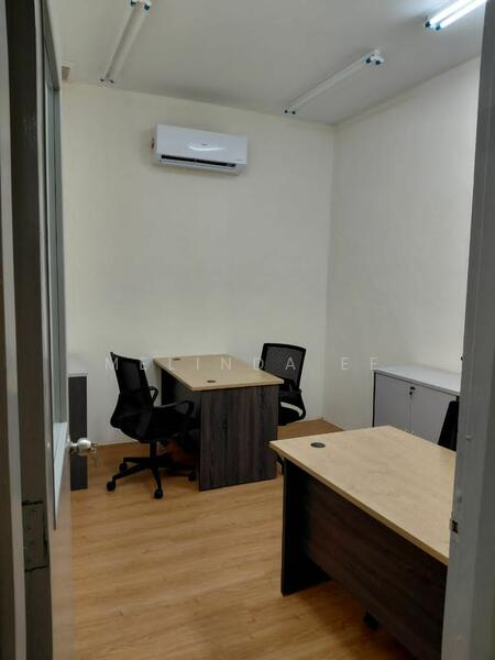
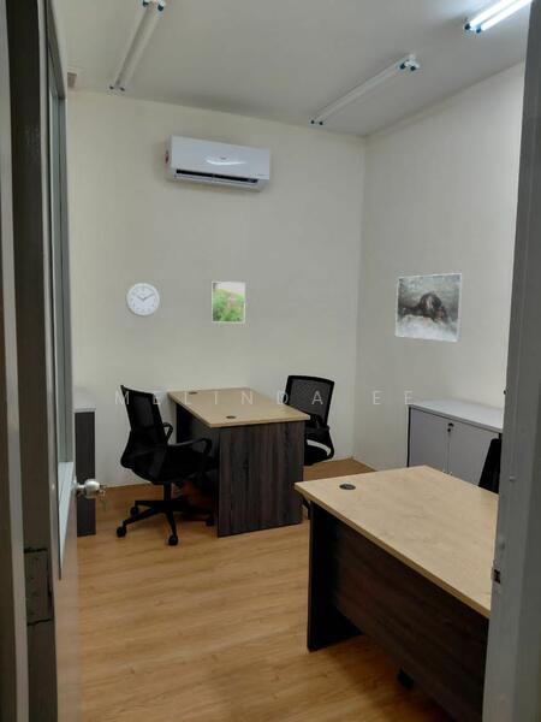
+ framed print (227, 302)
+ wall clock (143, 300)
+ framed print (427, 307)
